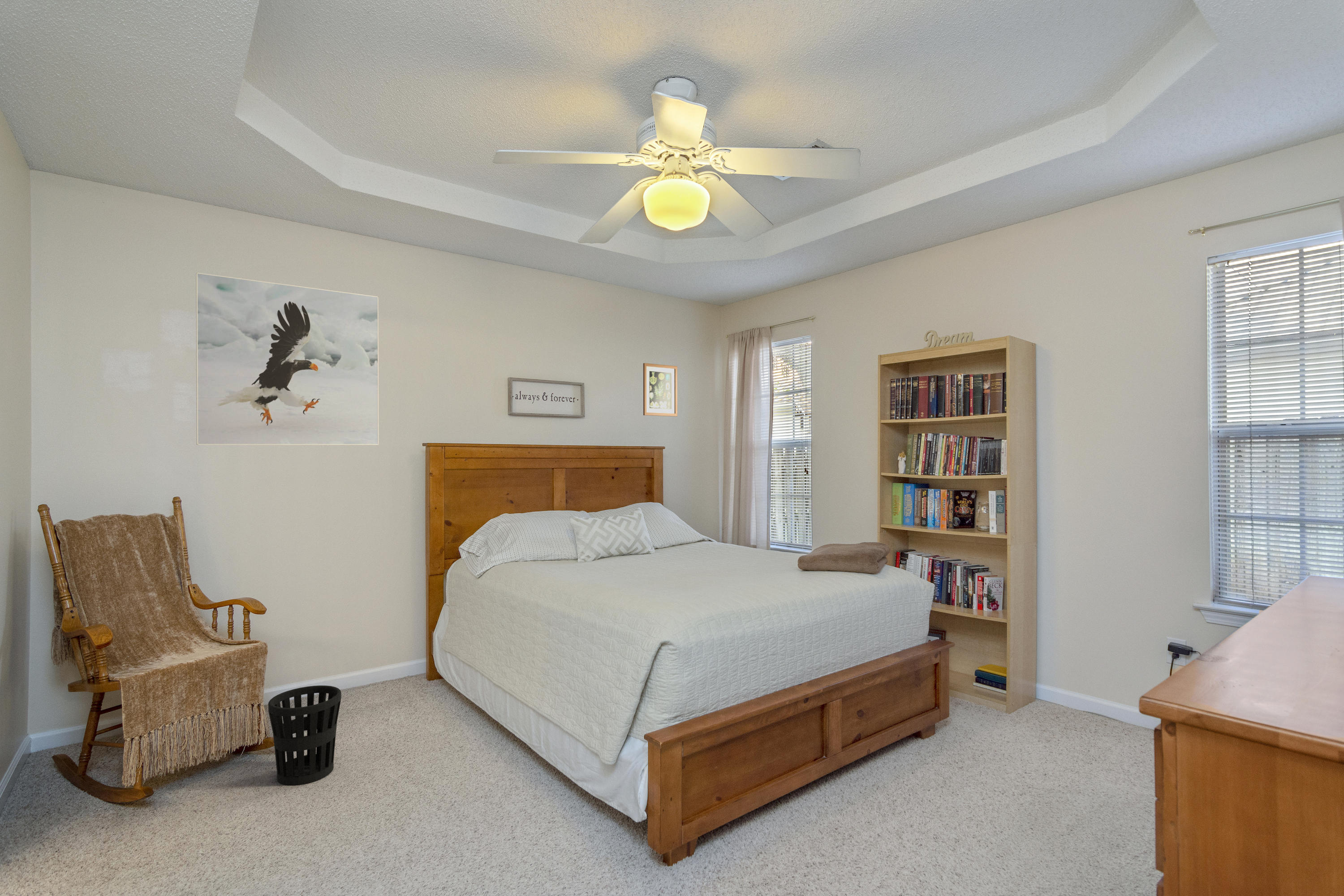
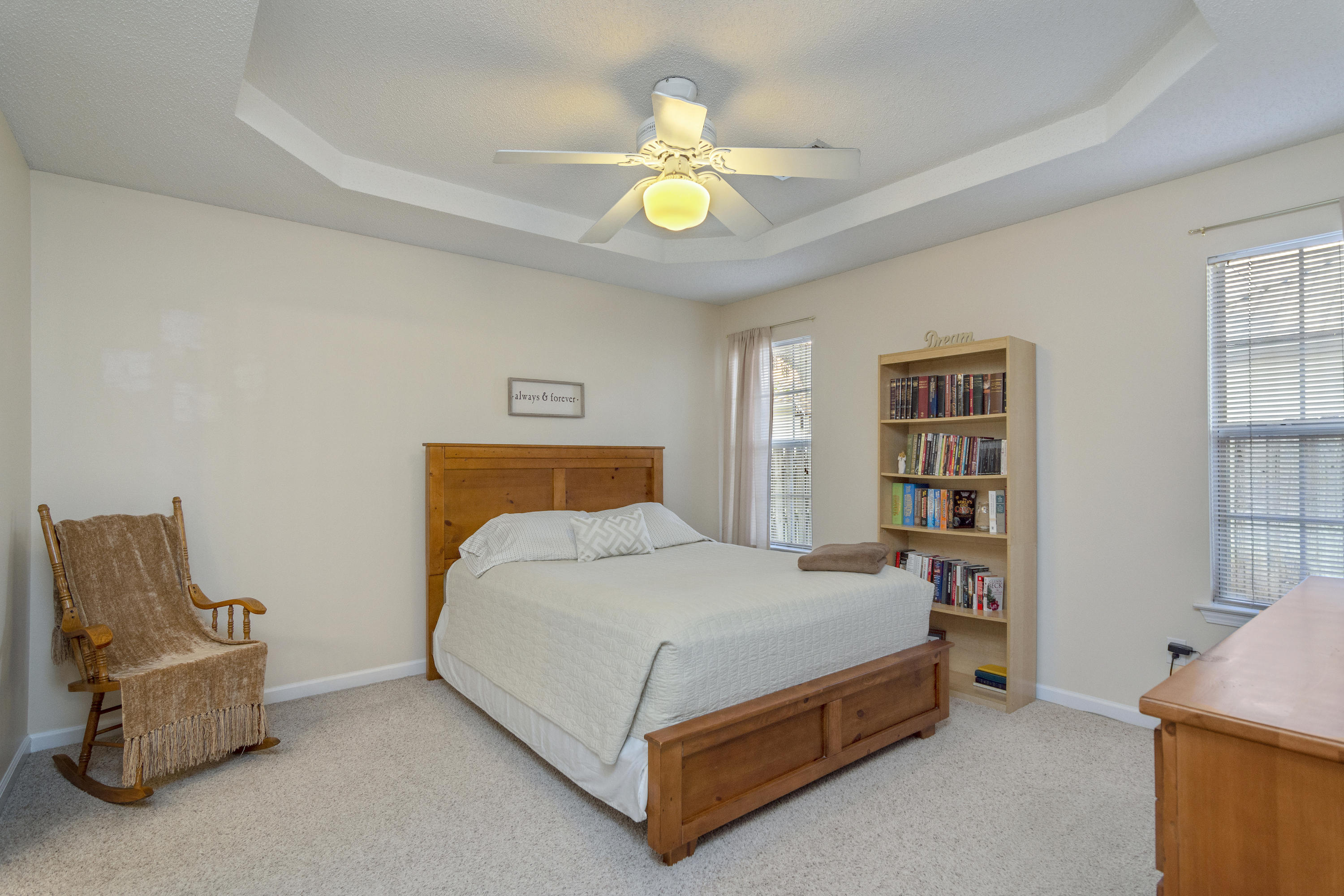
- wall art (660, 390)
- wastebasket (306, 736)
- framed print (293, 365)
